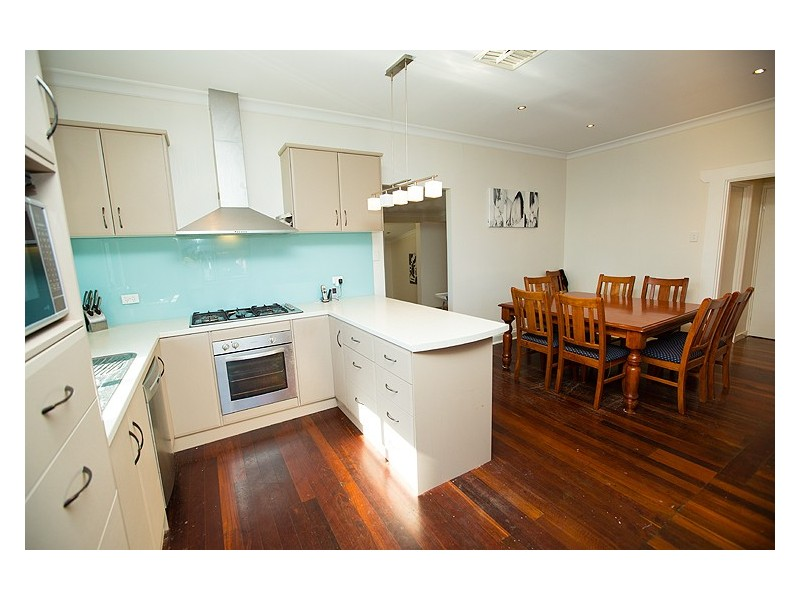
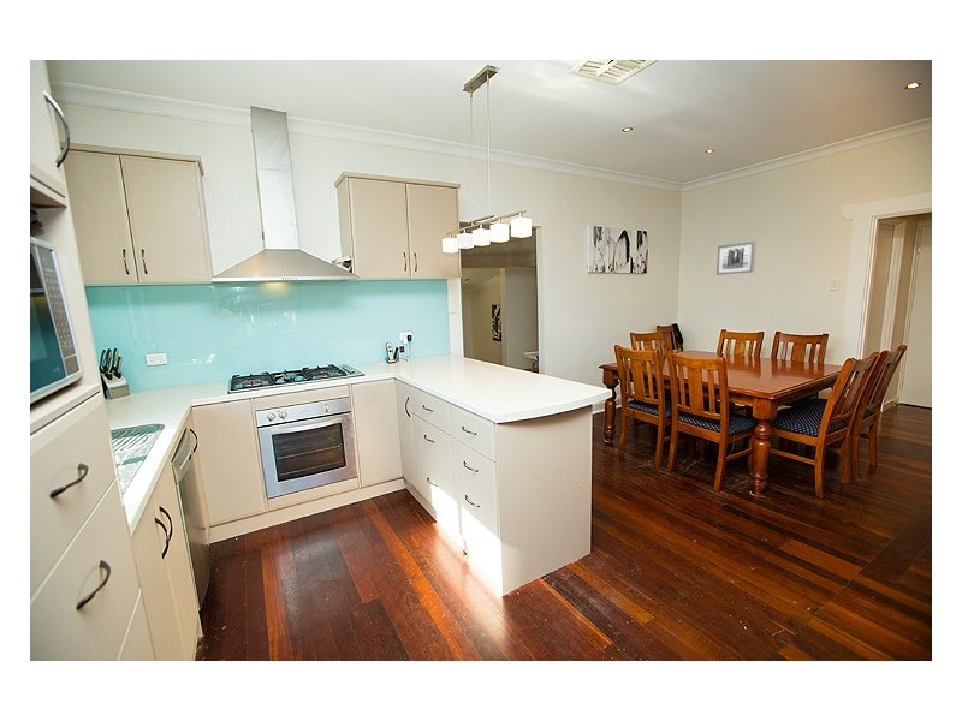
+ wall art (735, 258)
